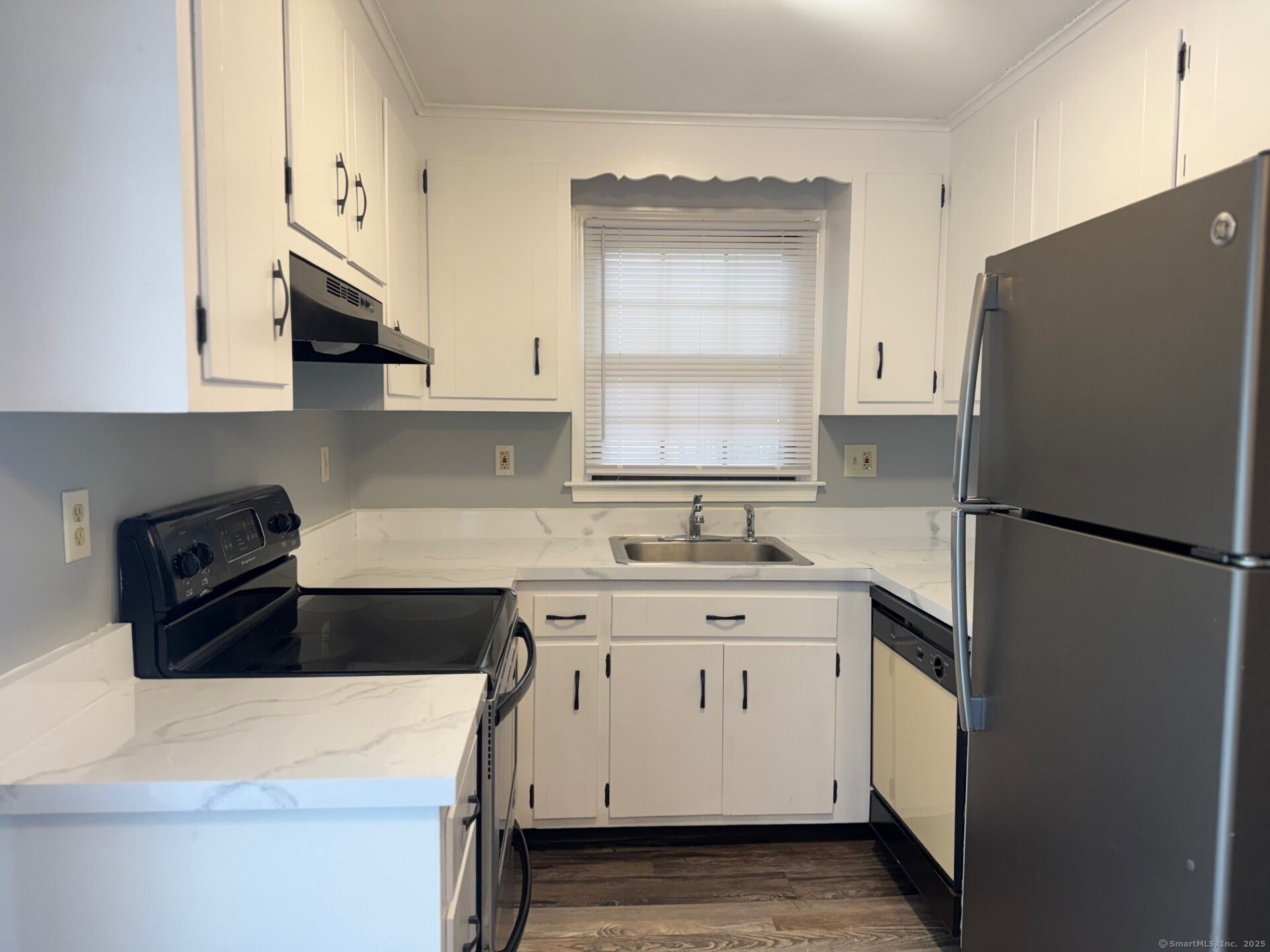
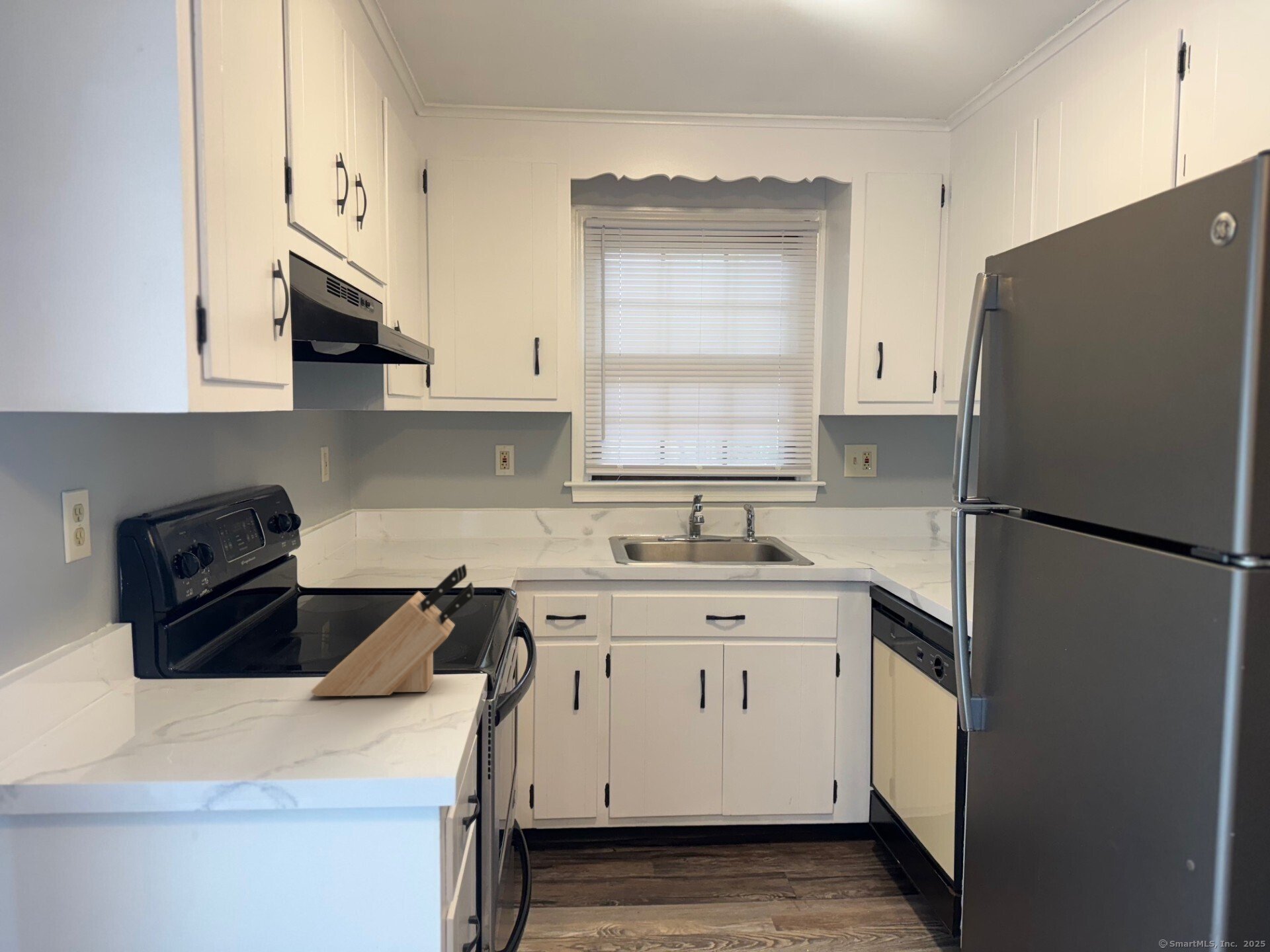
+ knife block (397, 626)
